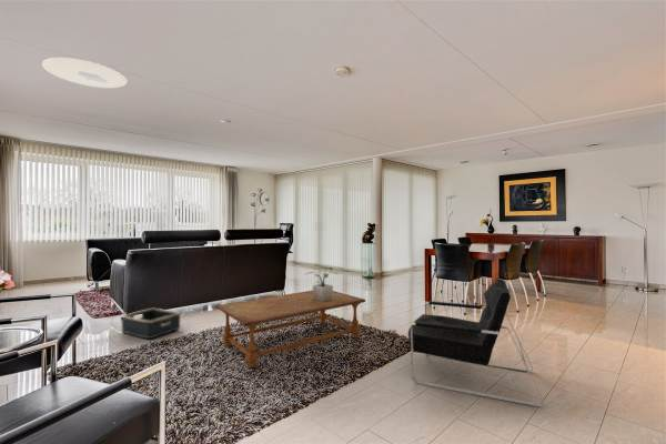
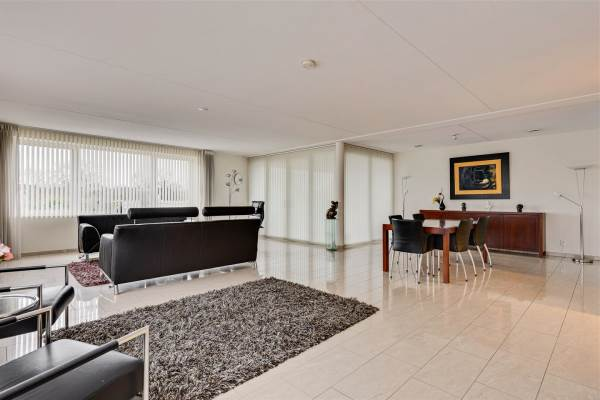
- ceiling light (87, 71)
- potted plant (323, 283)
- armchair (470, 329)
- coffee table (293, 321)
- basket (151, 322)
